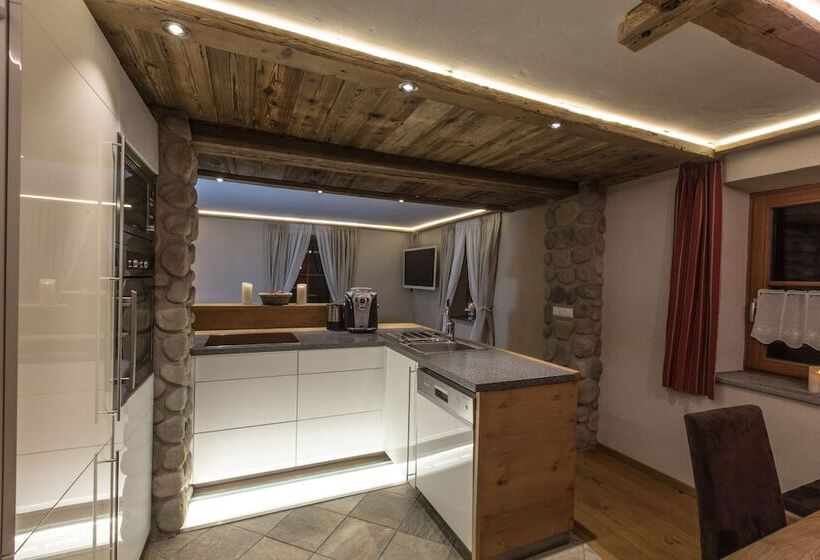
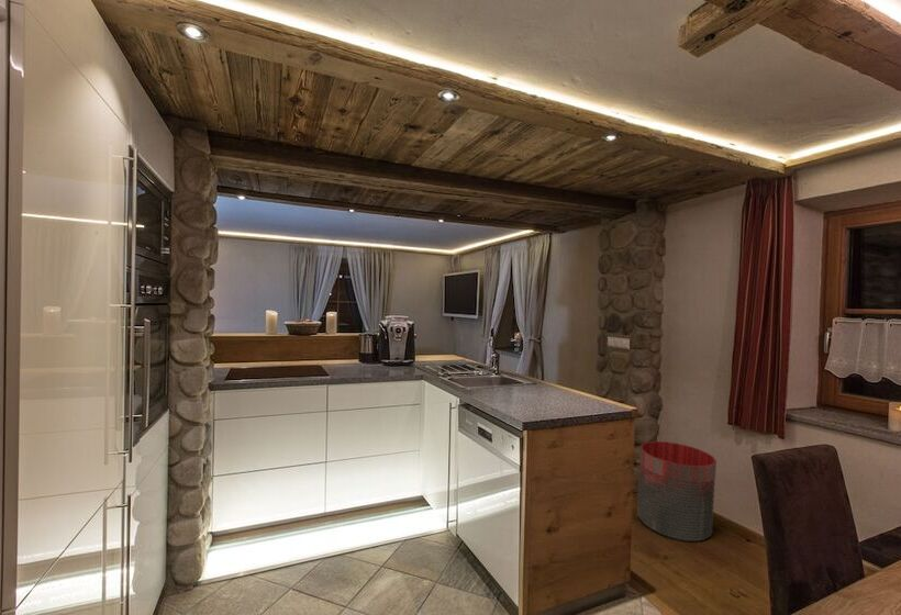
+ trash can (675, 488)
